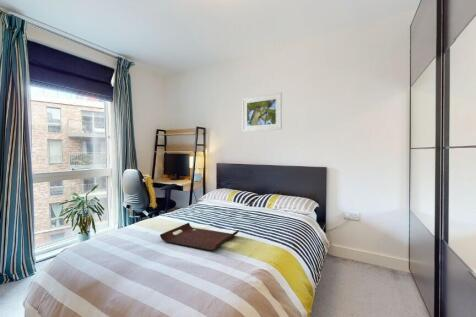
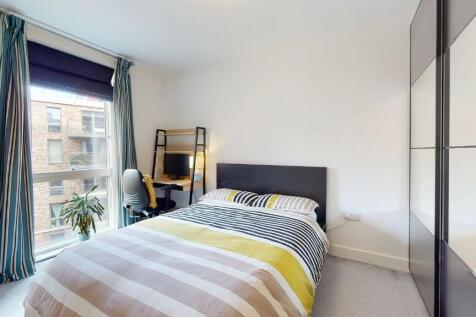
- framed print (261, 113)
- serving tray (200, 235)
